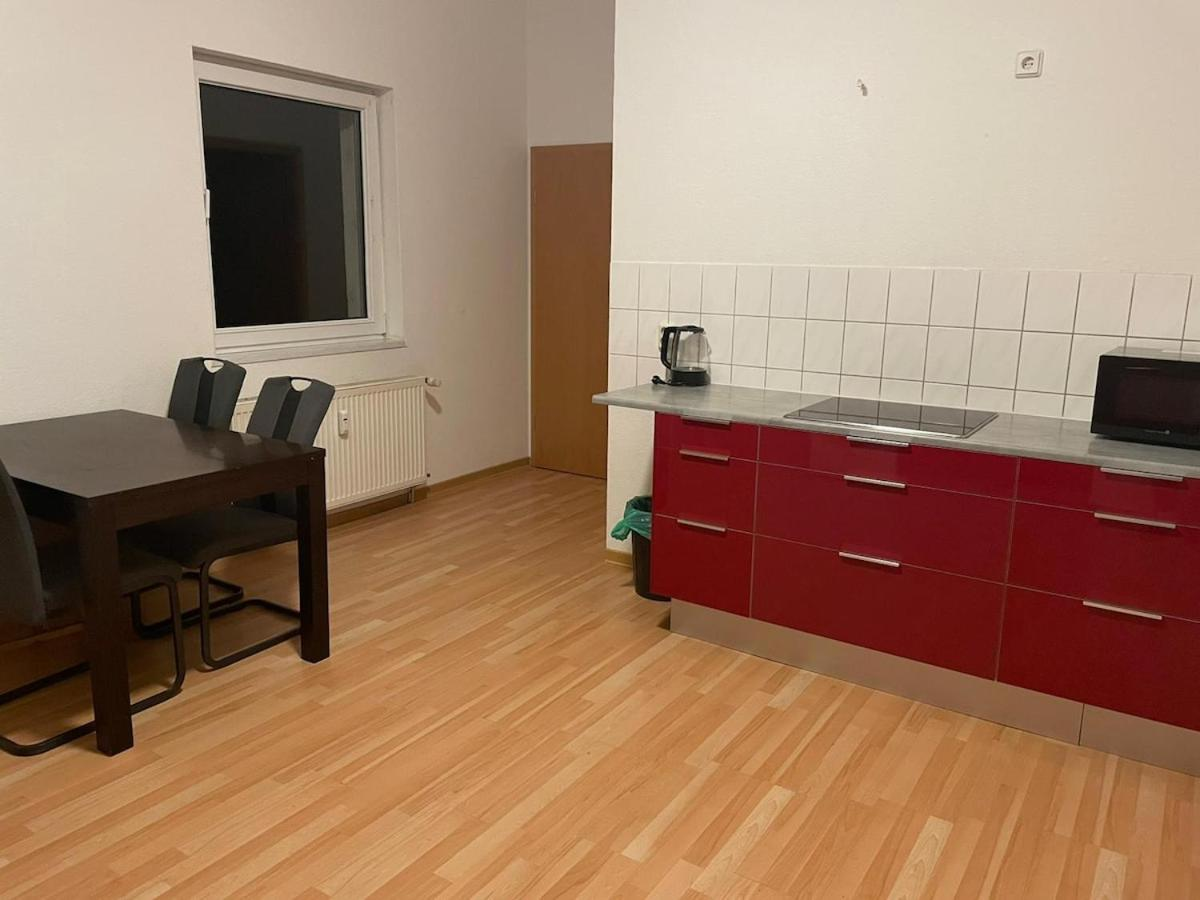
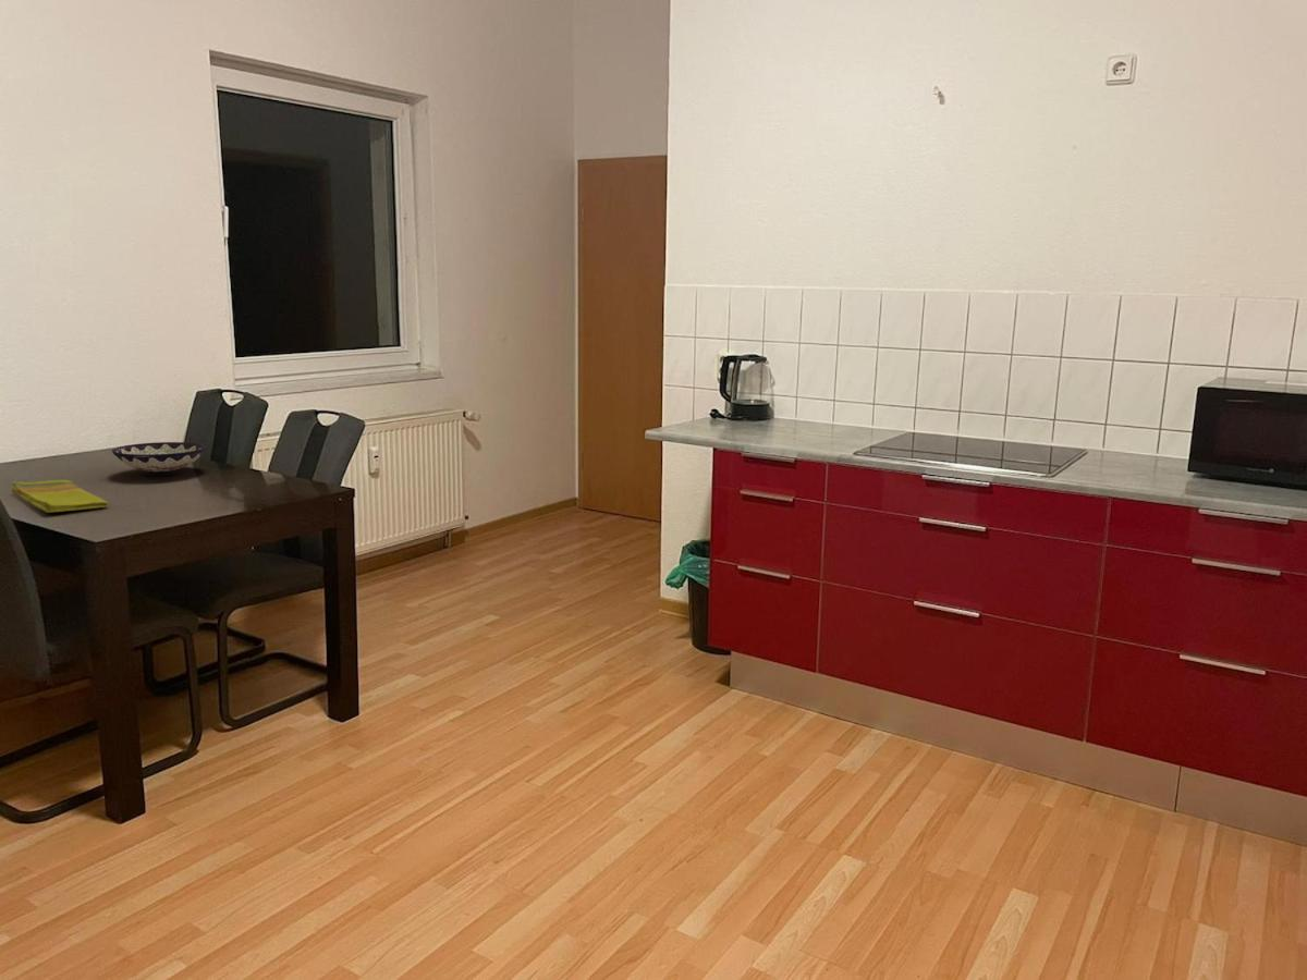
+ dish towel (58, 494)
+ bowl (160, 461)
